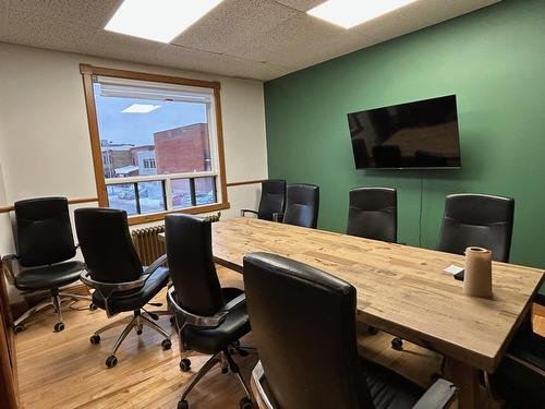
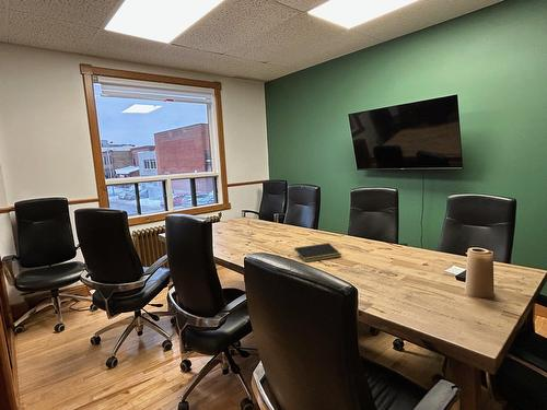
+ notepad (317, 251)
